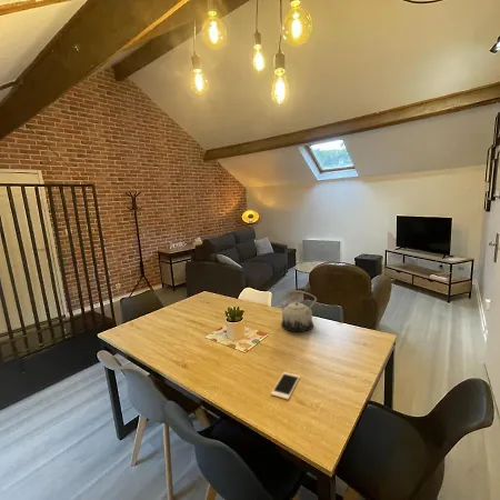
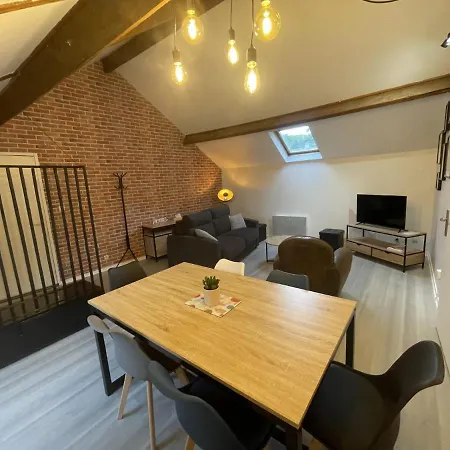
- teapot (294, 308)
- cell phone (286, 384)
